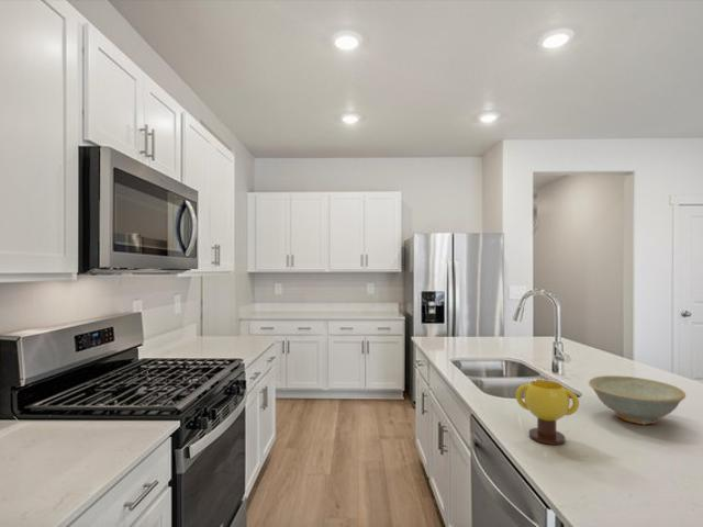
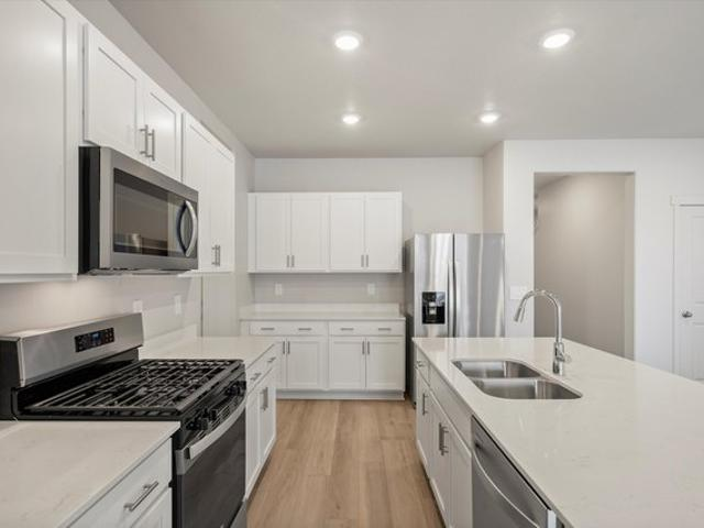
- mug (546, 411)
- dish (634, 402)
